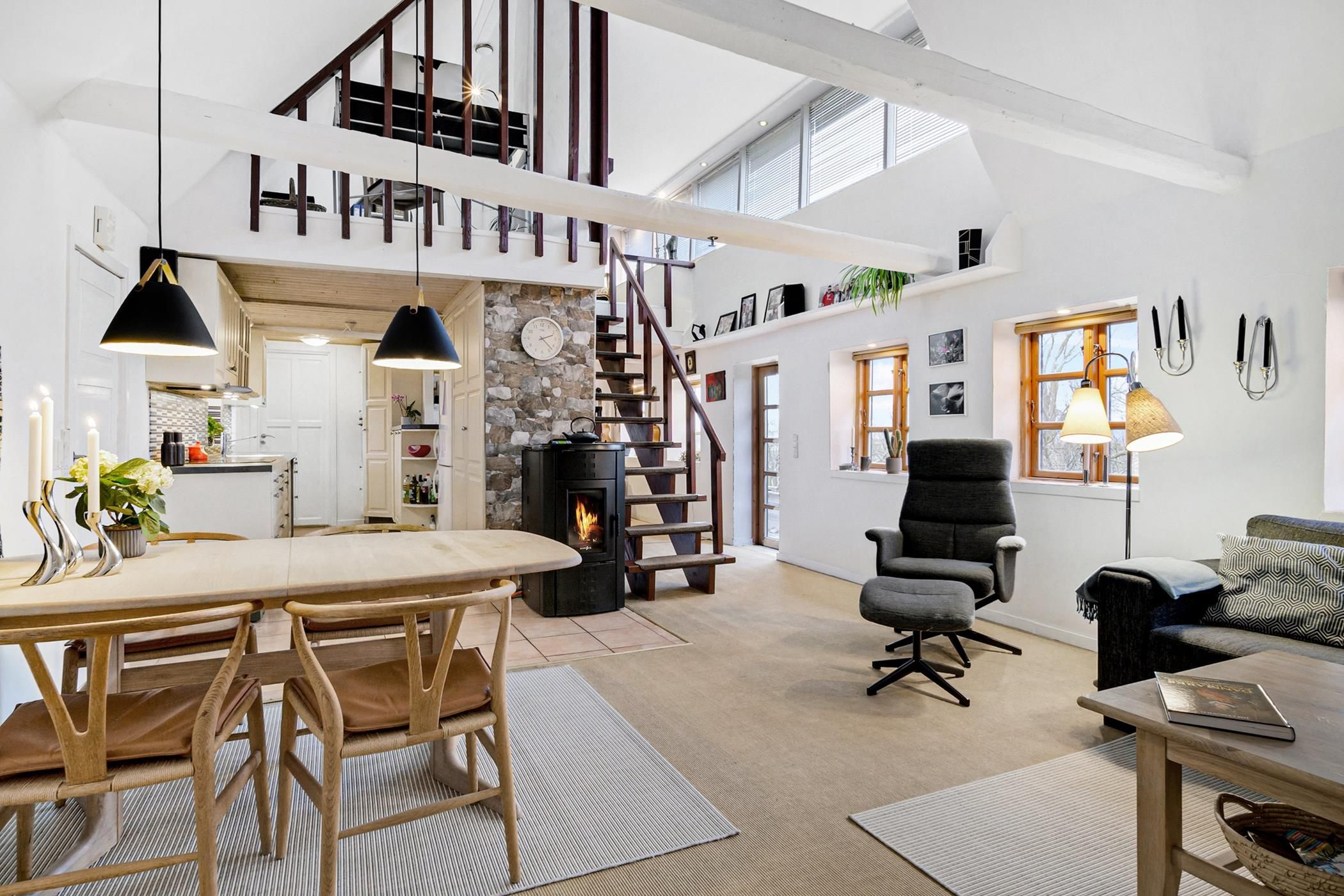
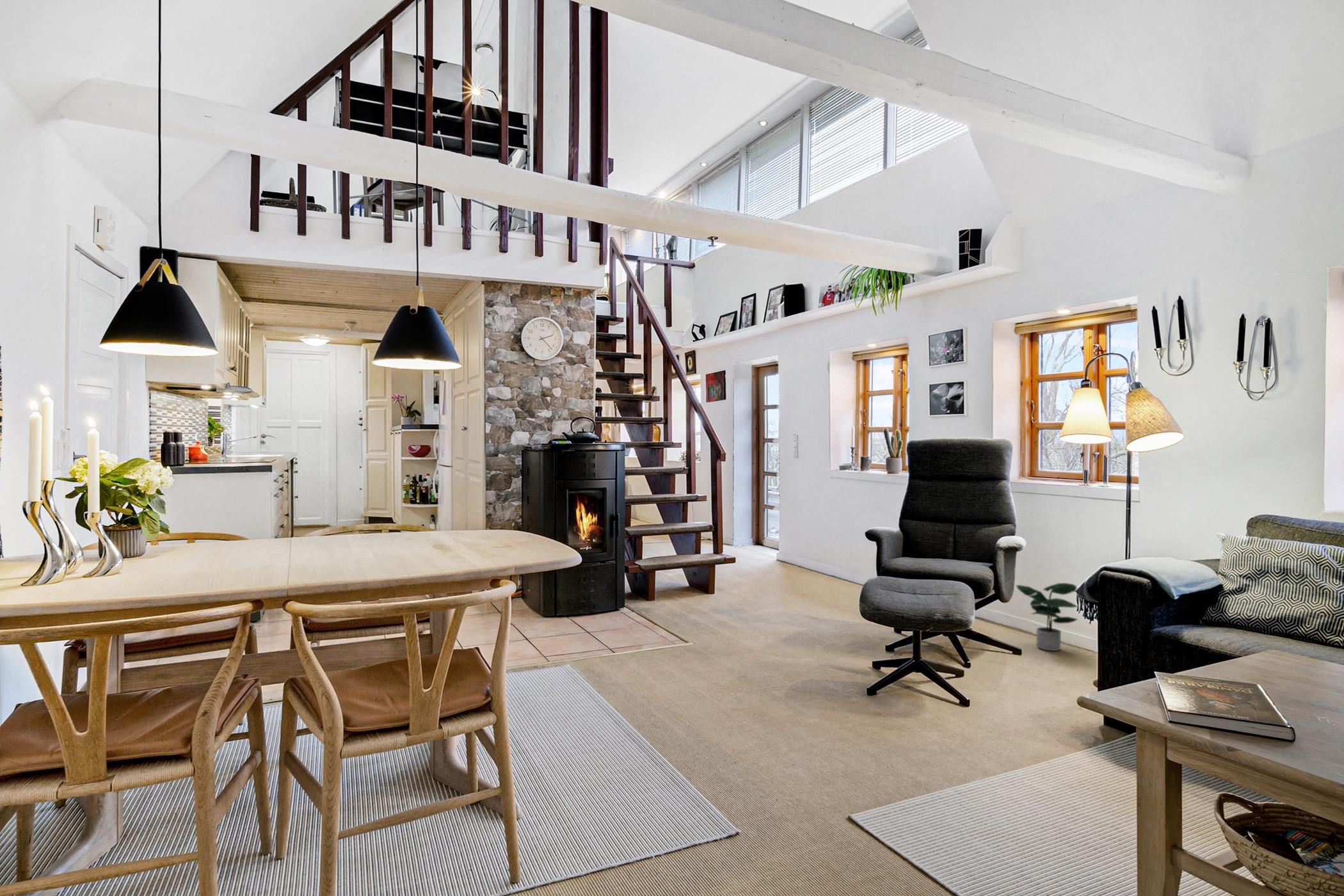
+ potted plant (1052, 616)
